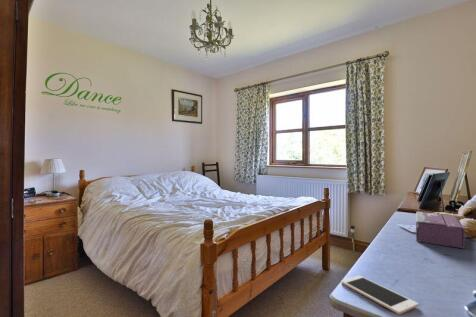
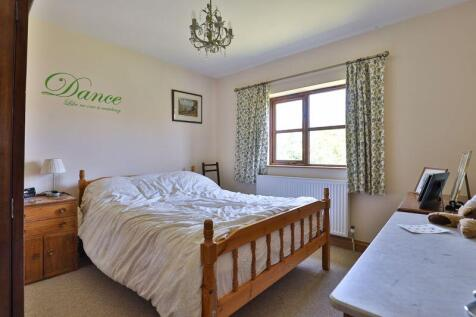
- tissue box (437, 227)
- cell phone (376, 292)
